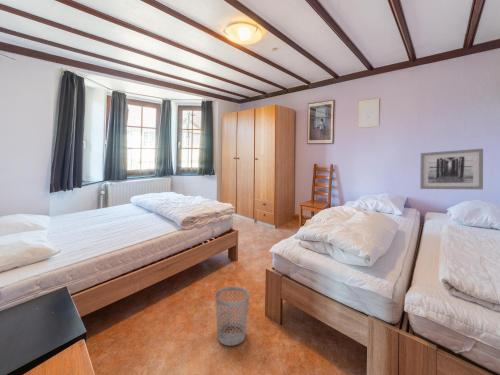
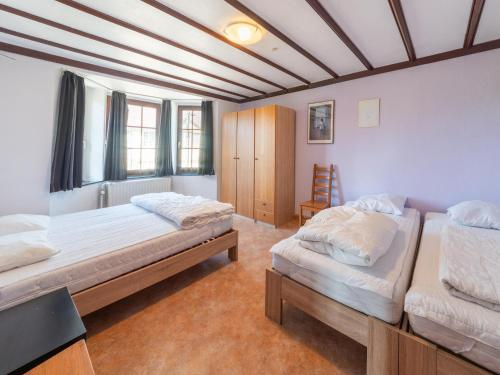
- wall art (449, 170)
- wastebasket (231, 315)
